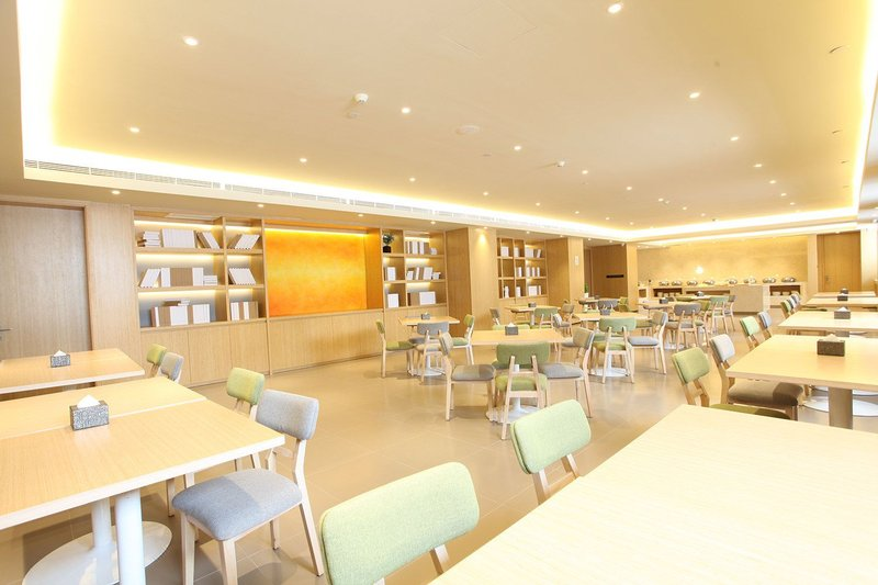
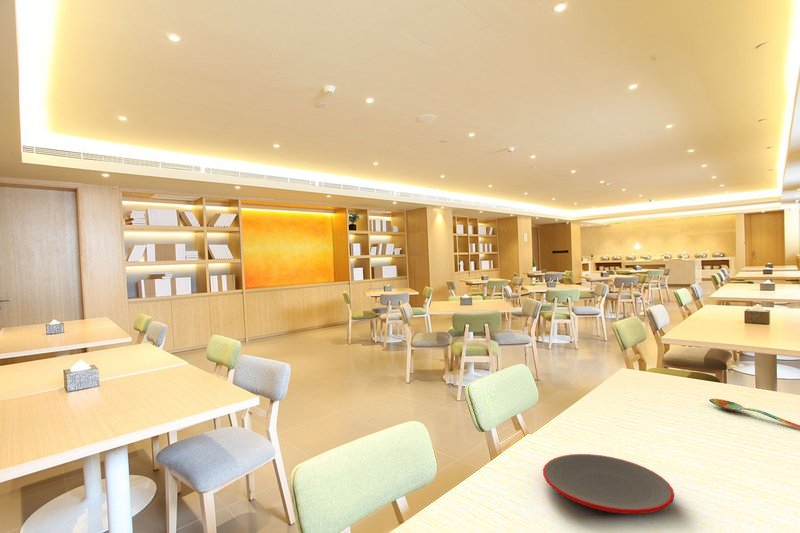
+ plate (604, 482)
+ spoon (758, 412)
